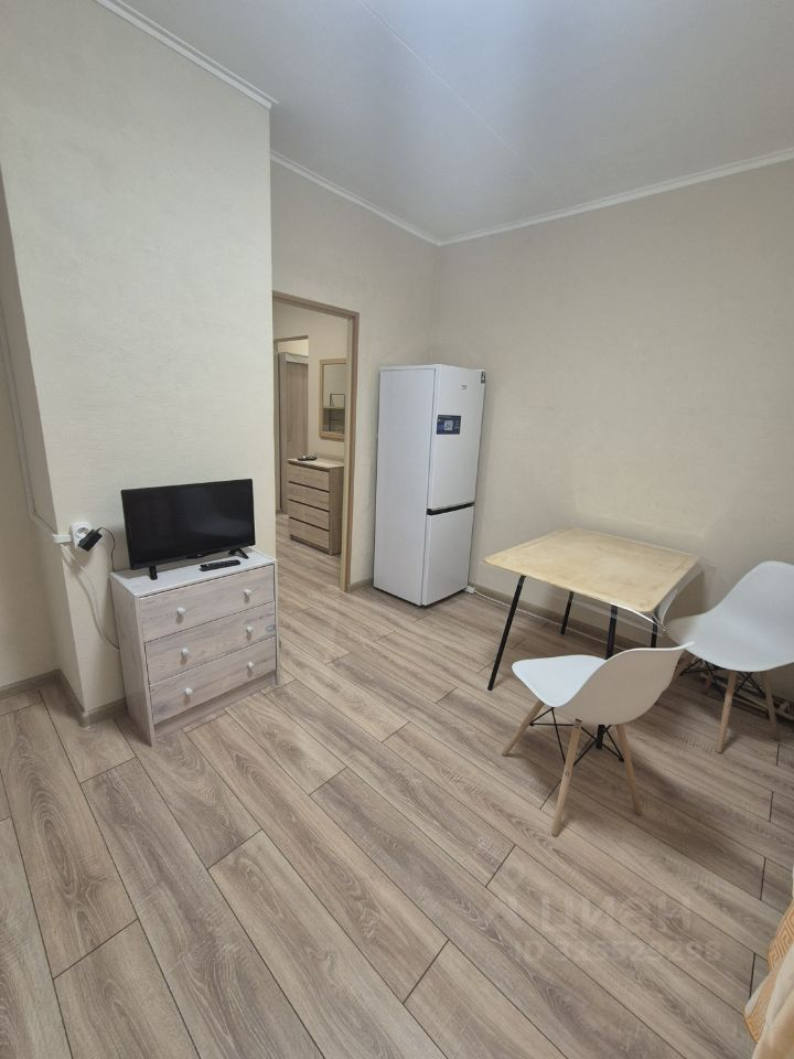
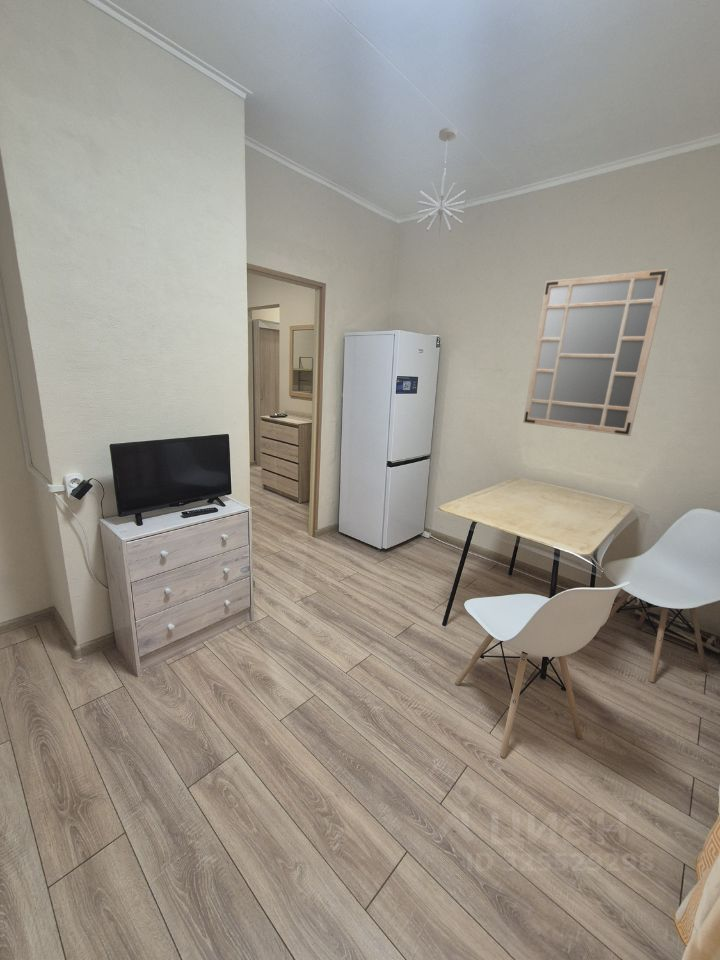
+ pendant light (443, 184)
+ mirror (586, 355)
